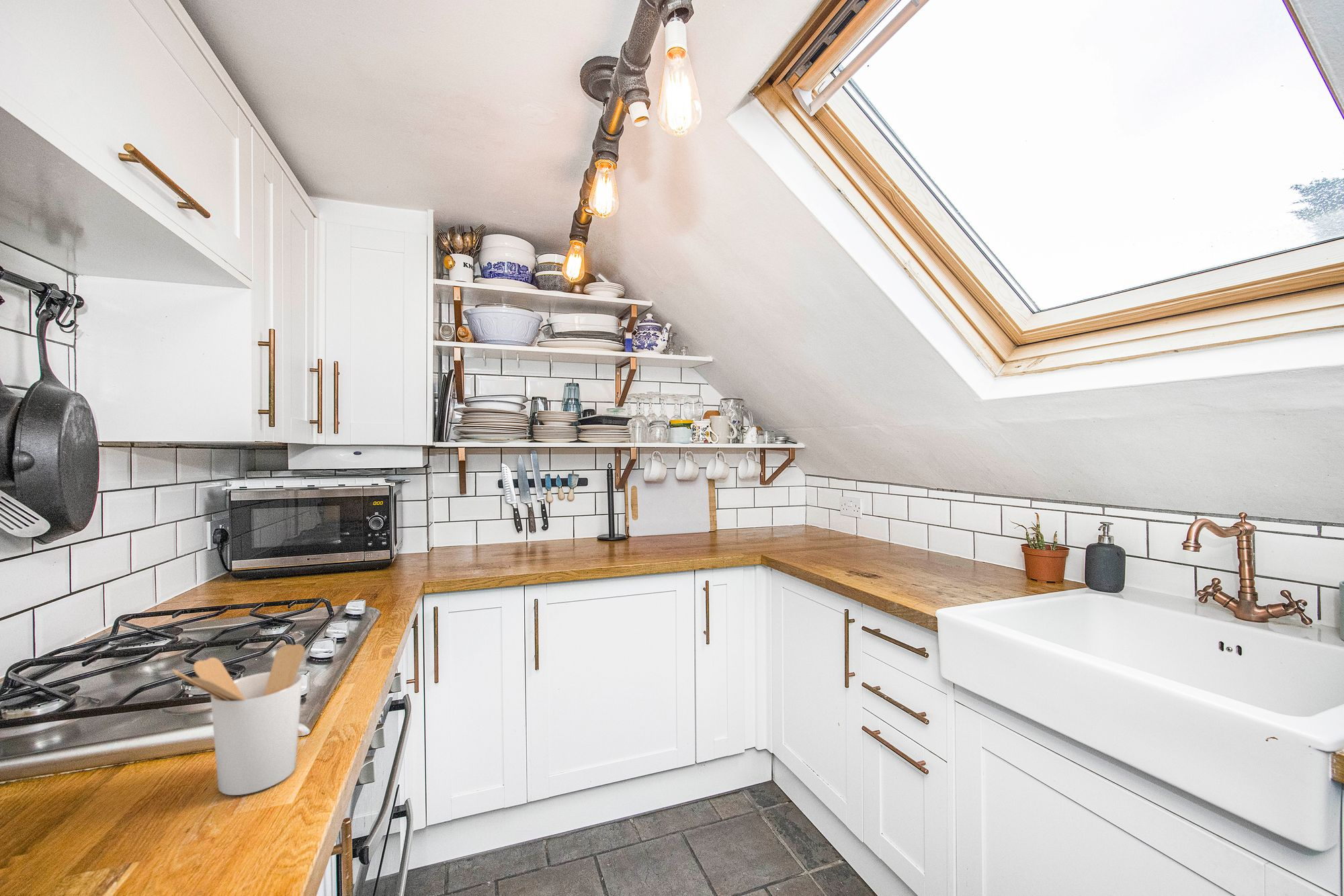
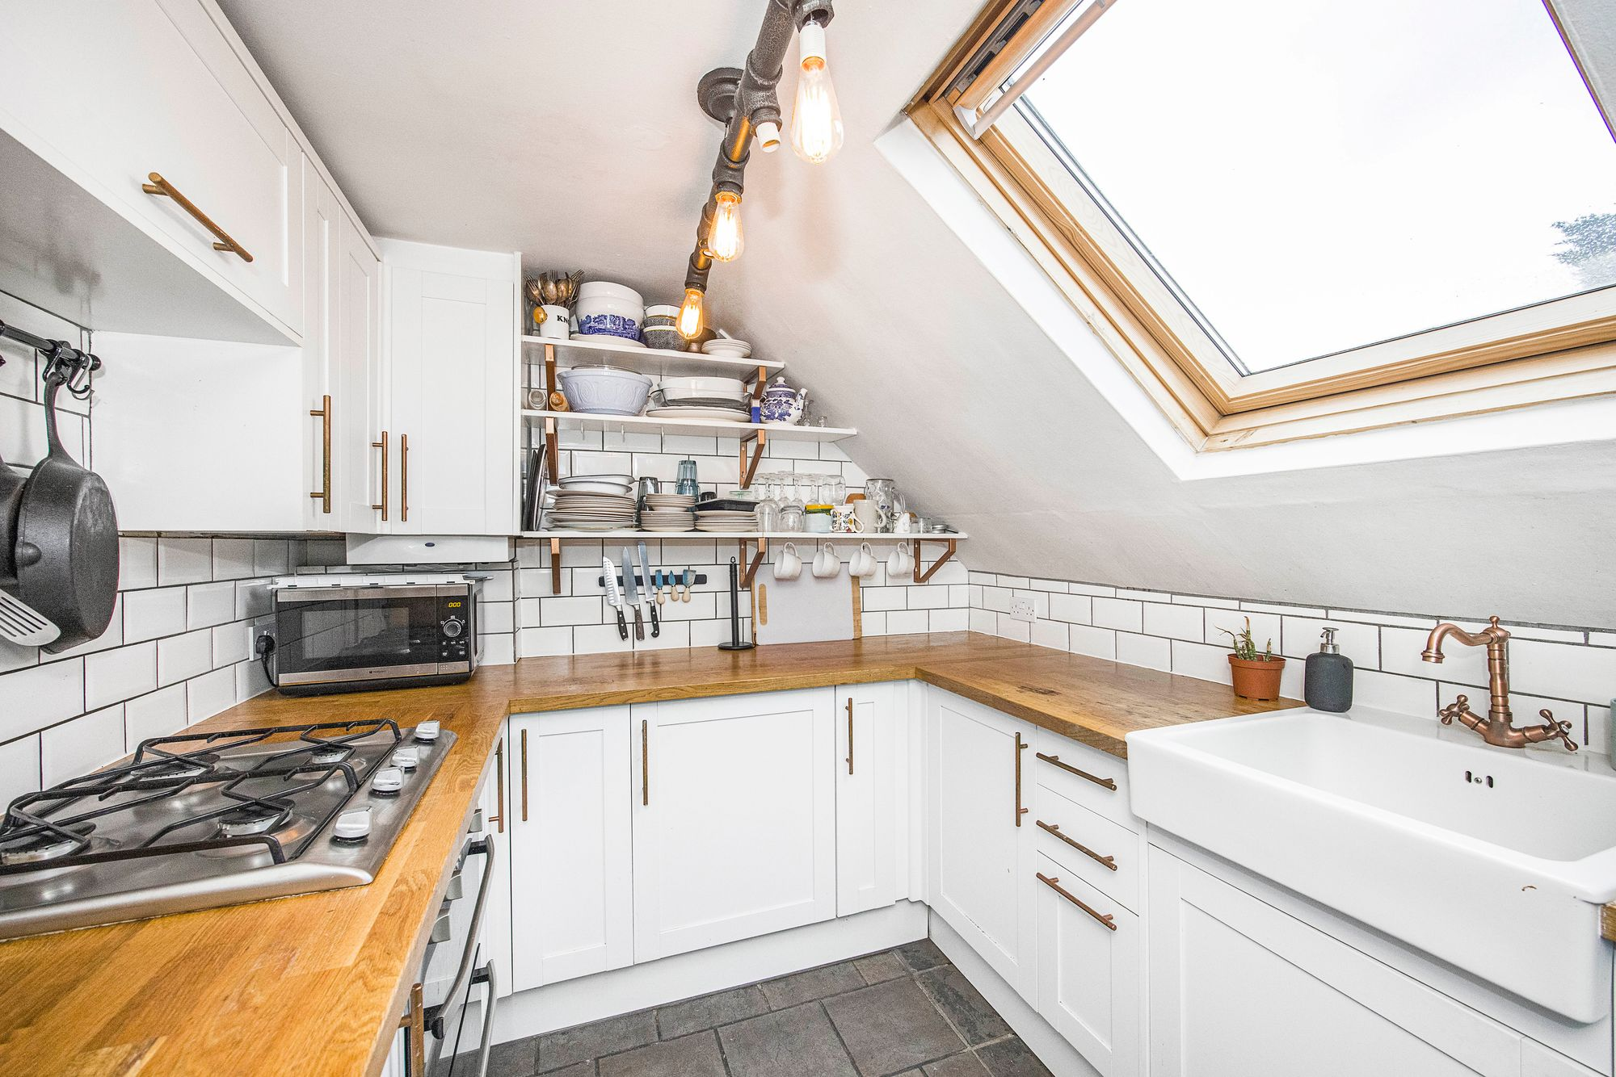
- utensil holder (239, 717)
